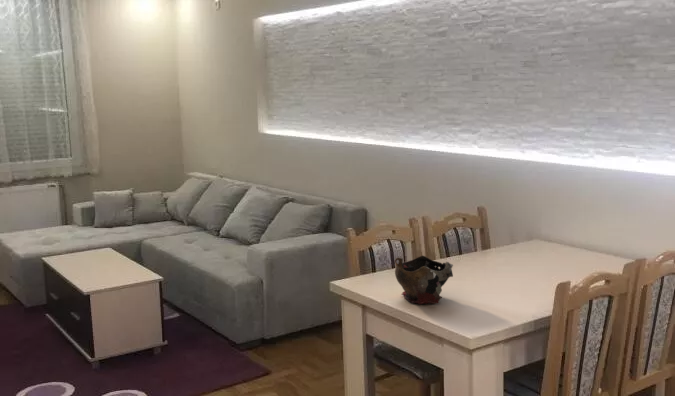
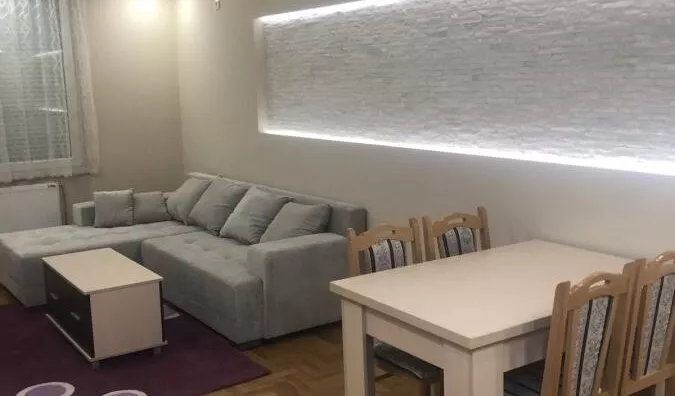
- decorative bowl (425, 277)
